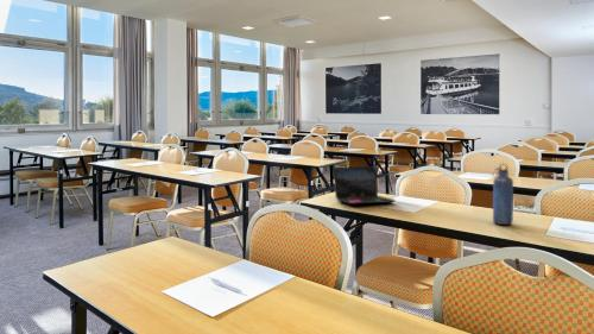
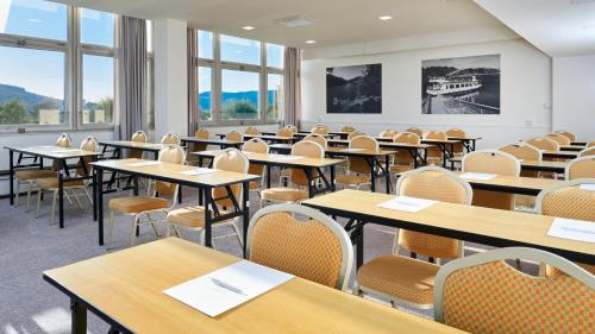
- water bottle (501, 193)
- laptop (364, 184)
